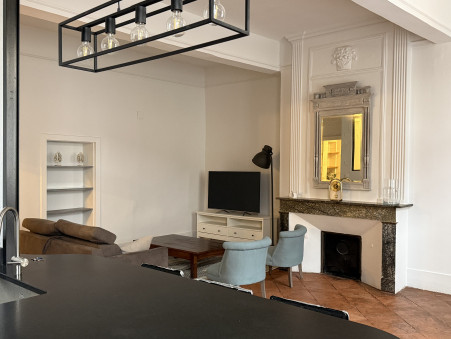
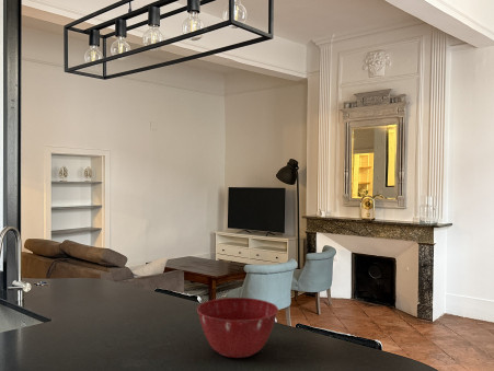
+ mixing bowl (237, 328)
